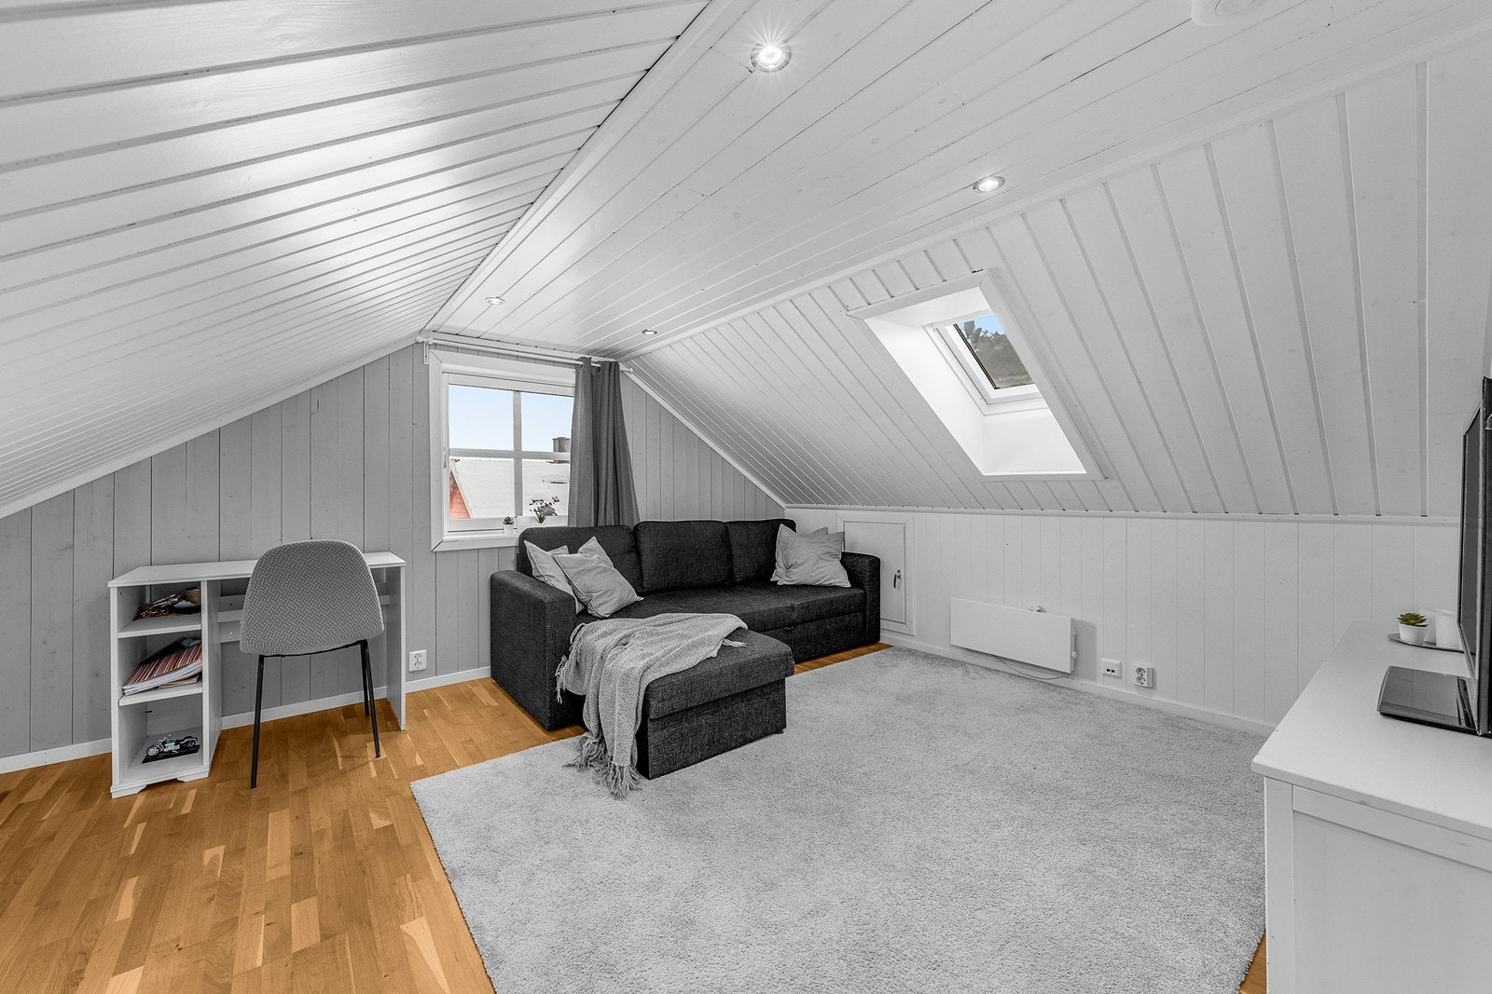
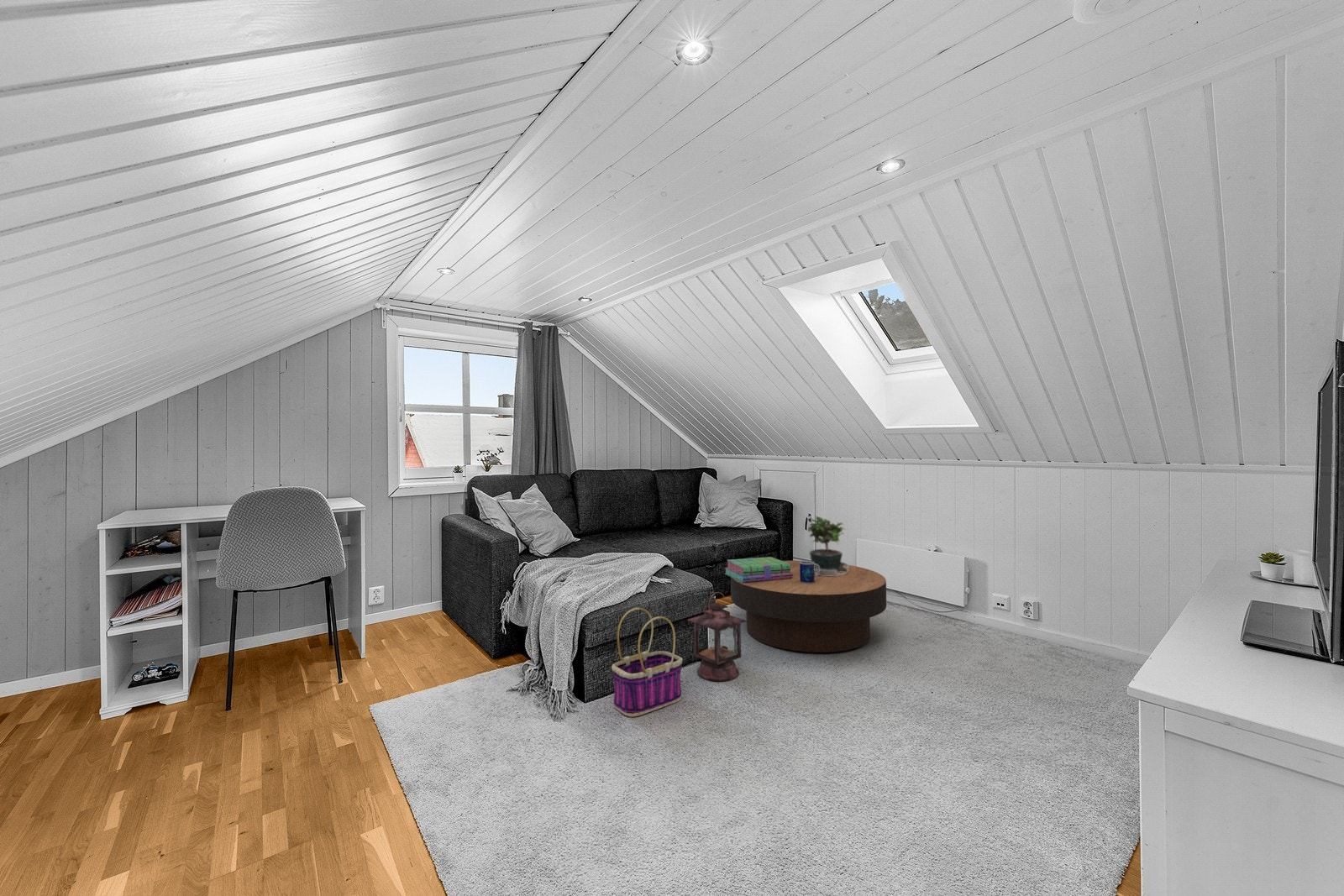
+ candle lantern (717, 632)
+ coffee table (806, 603)
+ basket (647, 657)
+ potted plant (824, 542)
+ mug (810, 571)
+ stack of books (758, 569)
